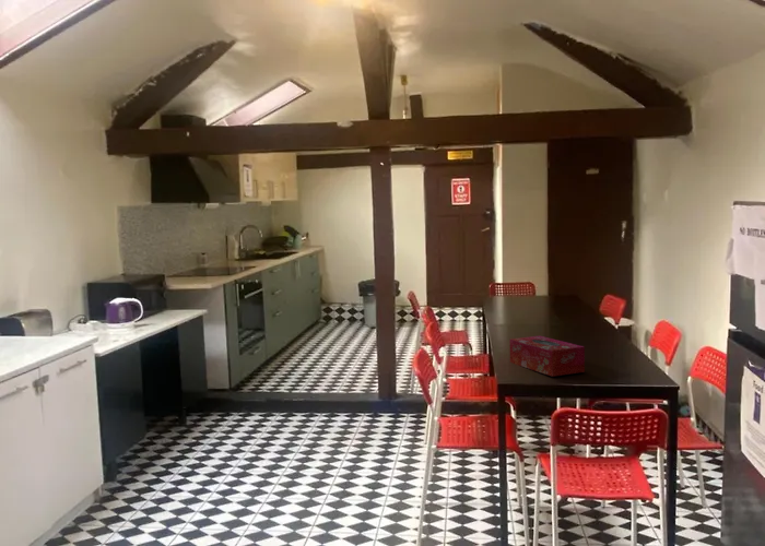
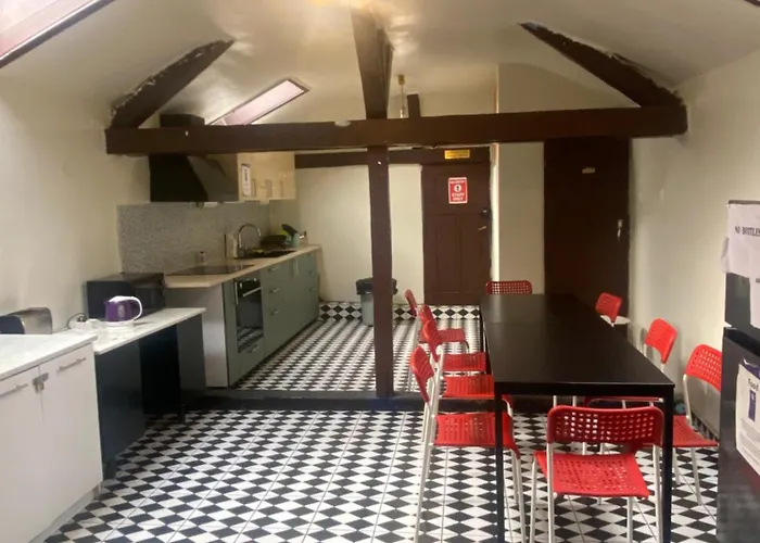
- tissue box (545, 355)
